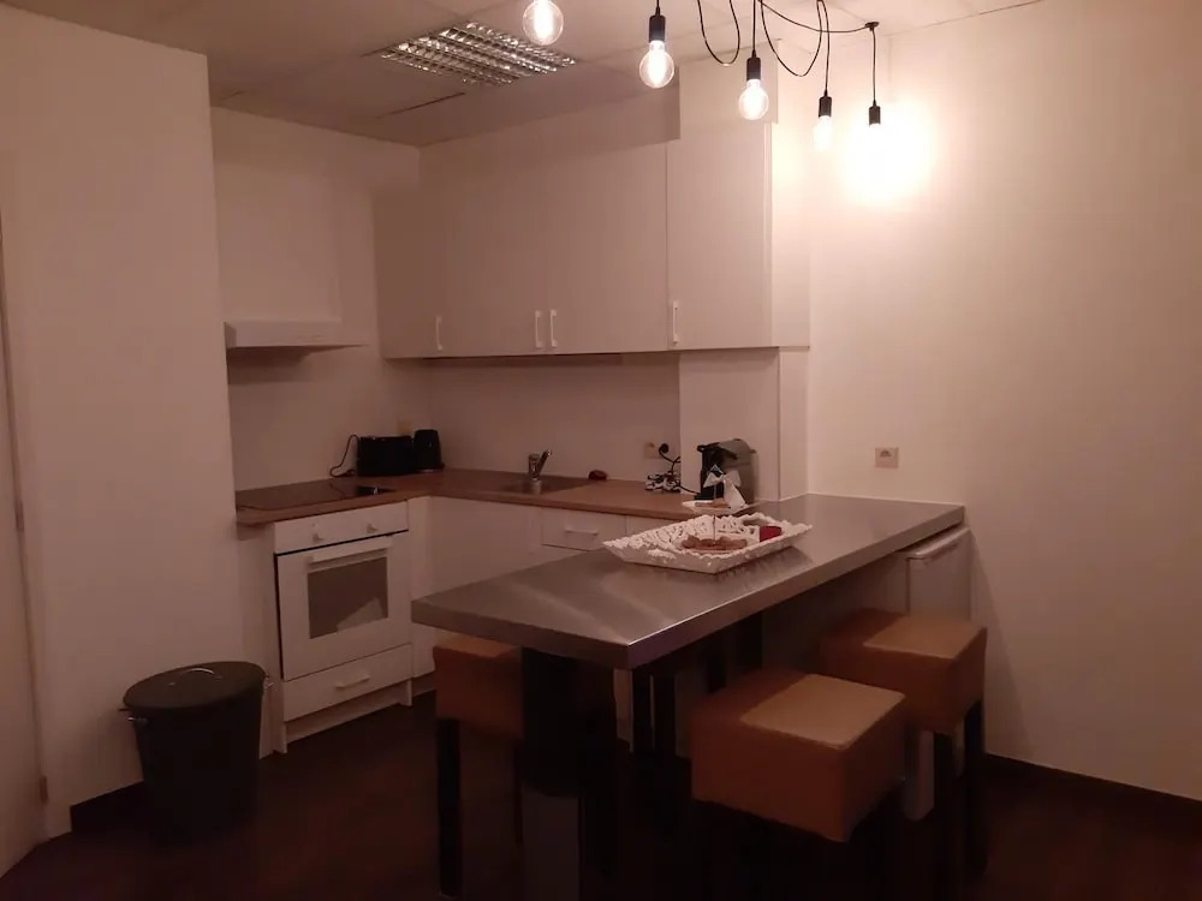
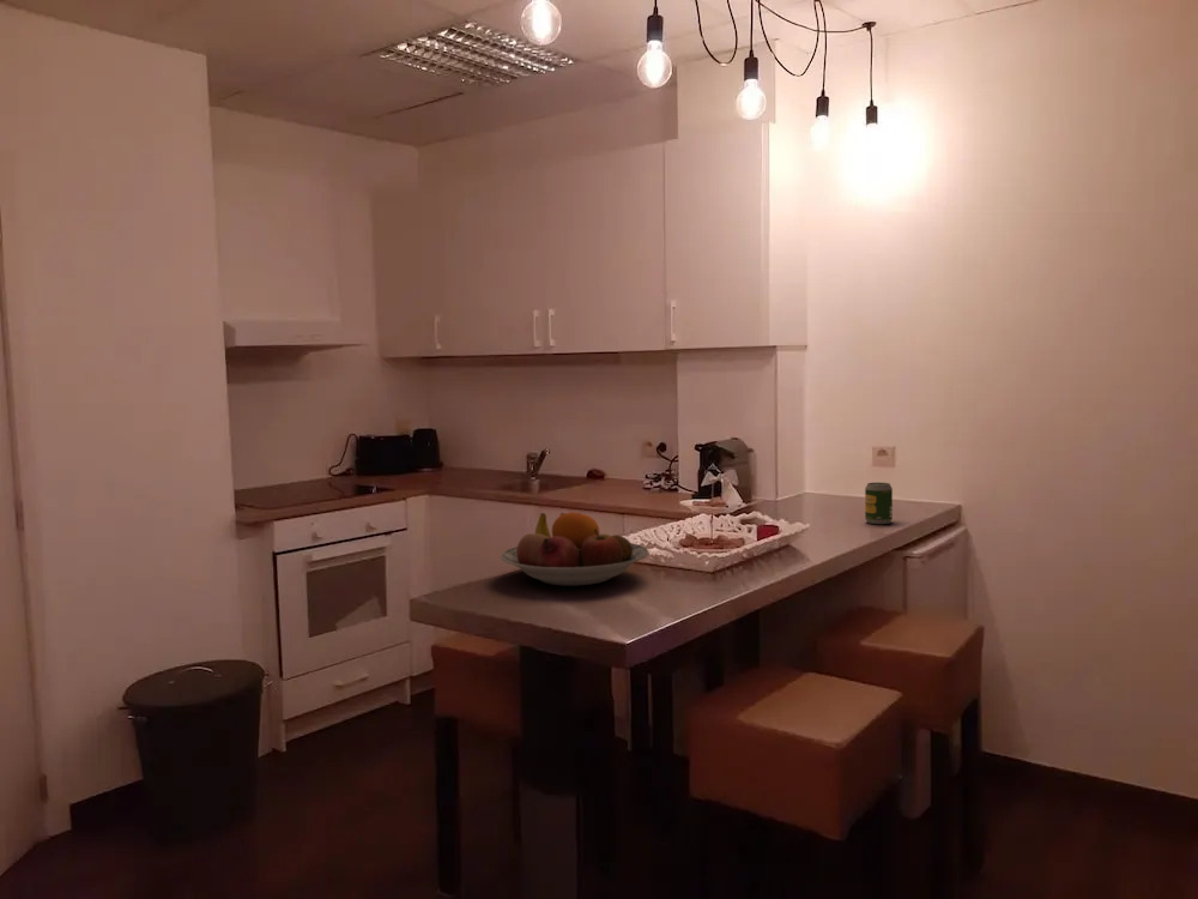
+ soda can (878, 502)
+ fruit bowl (574, 547)
